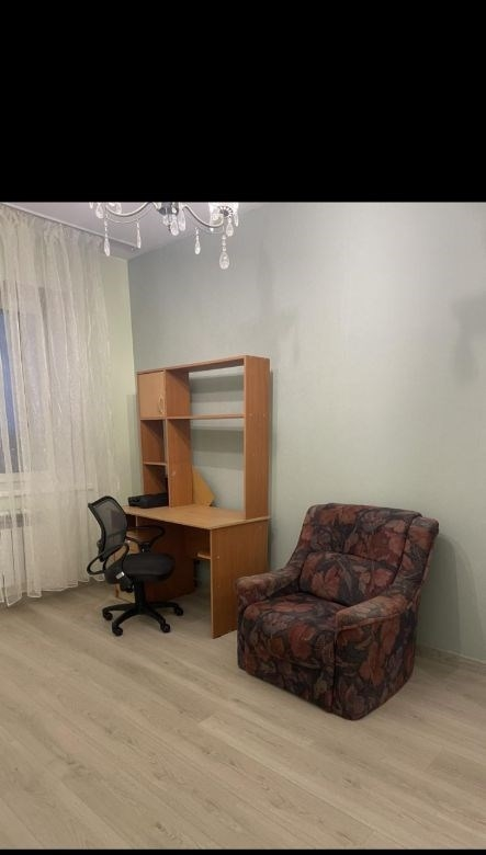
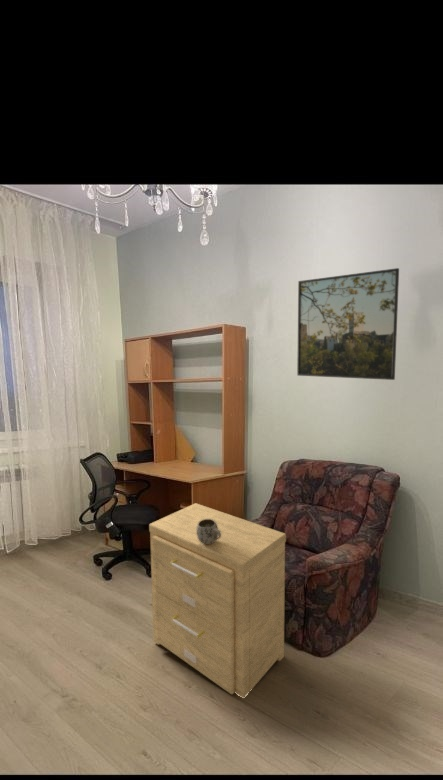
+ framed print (343, 327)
+ mug (210, 532)
+ side table (212, 592)
